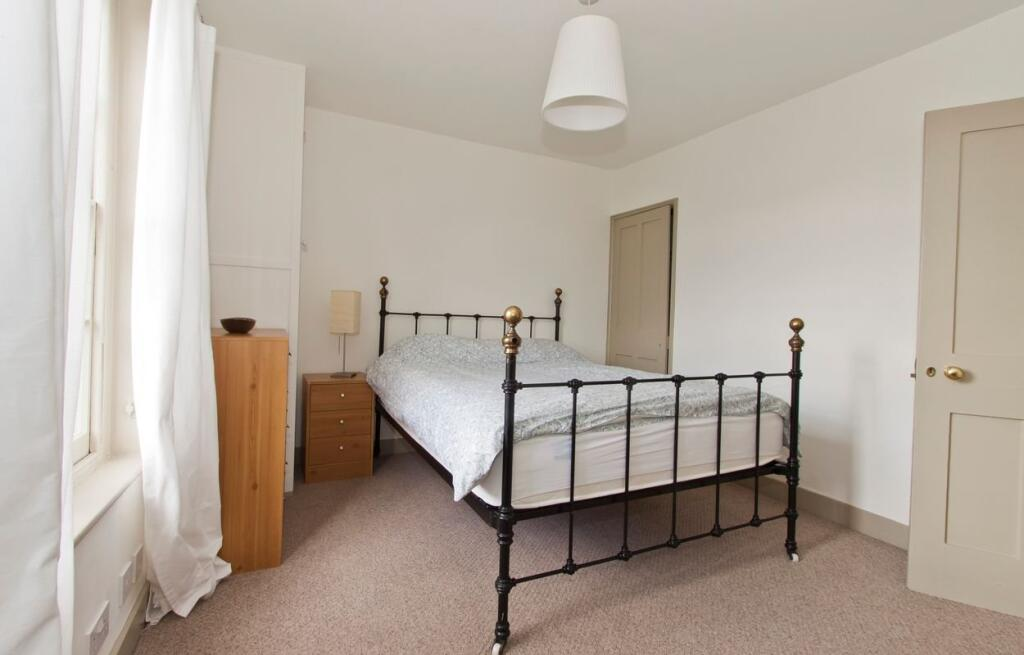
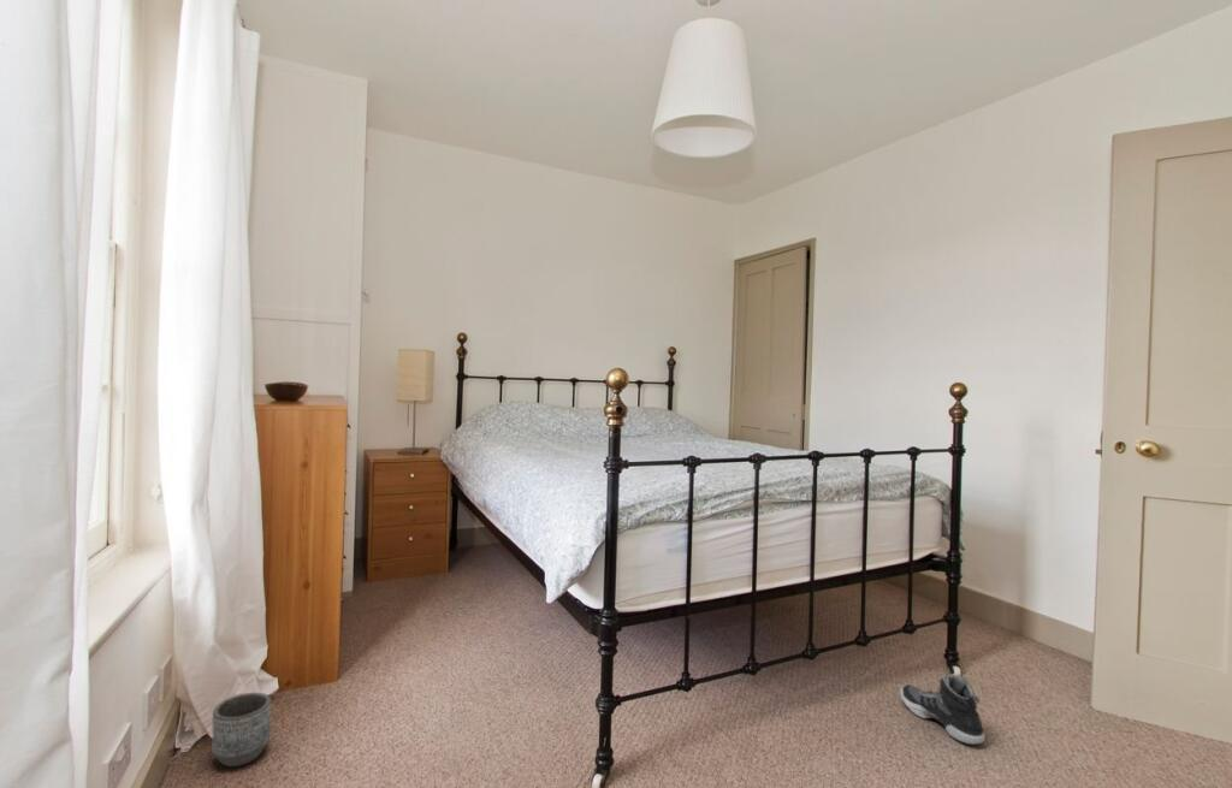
+ sneaker (941, 695)
+ planter (242, 730)
